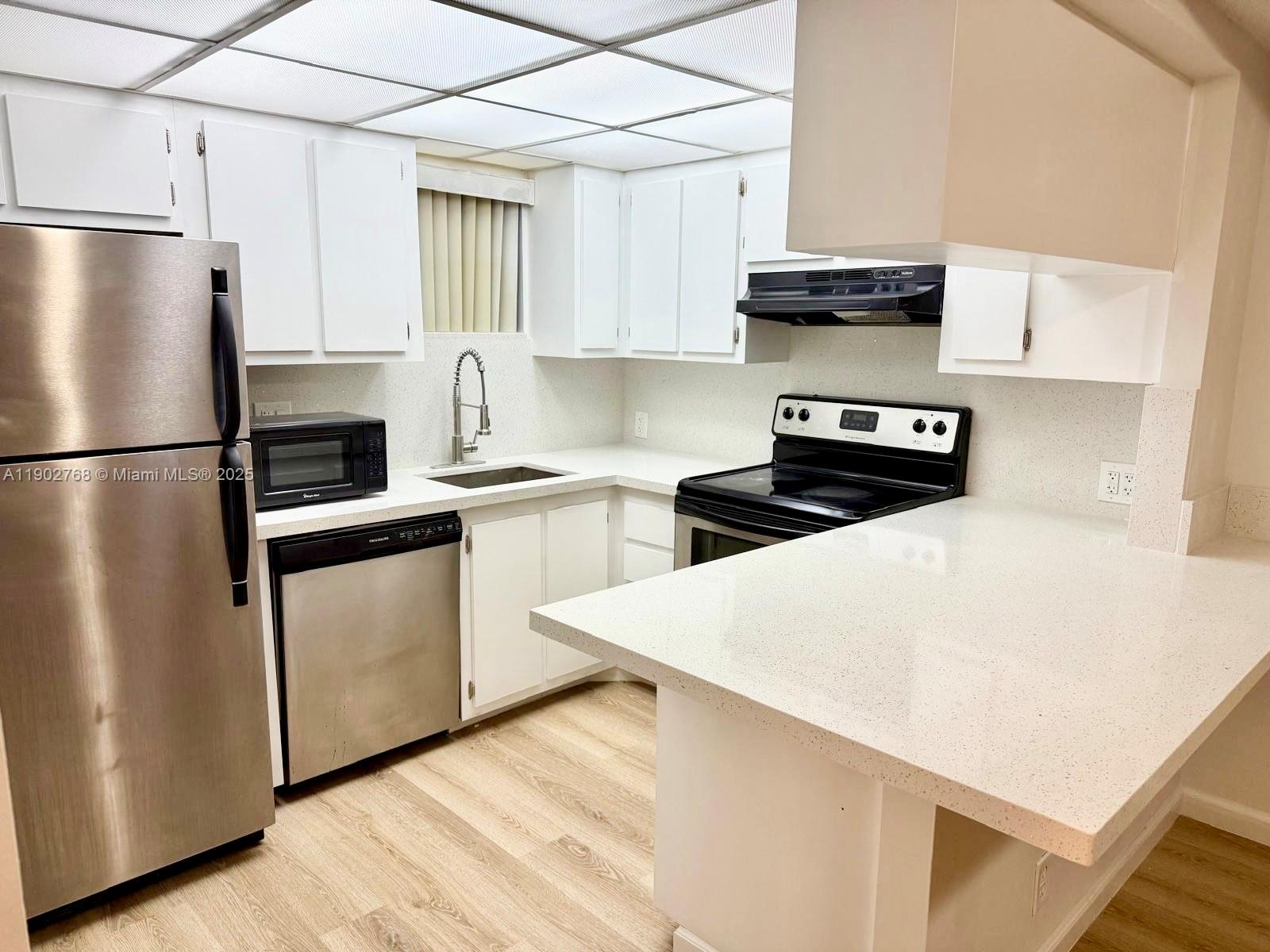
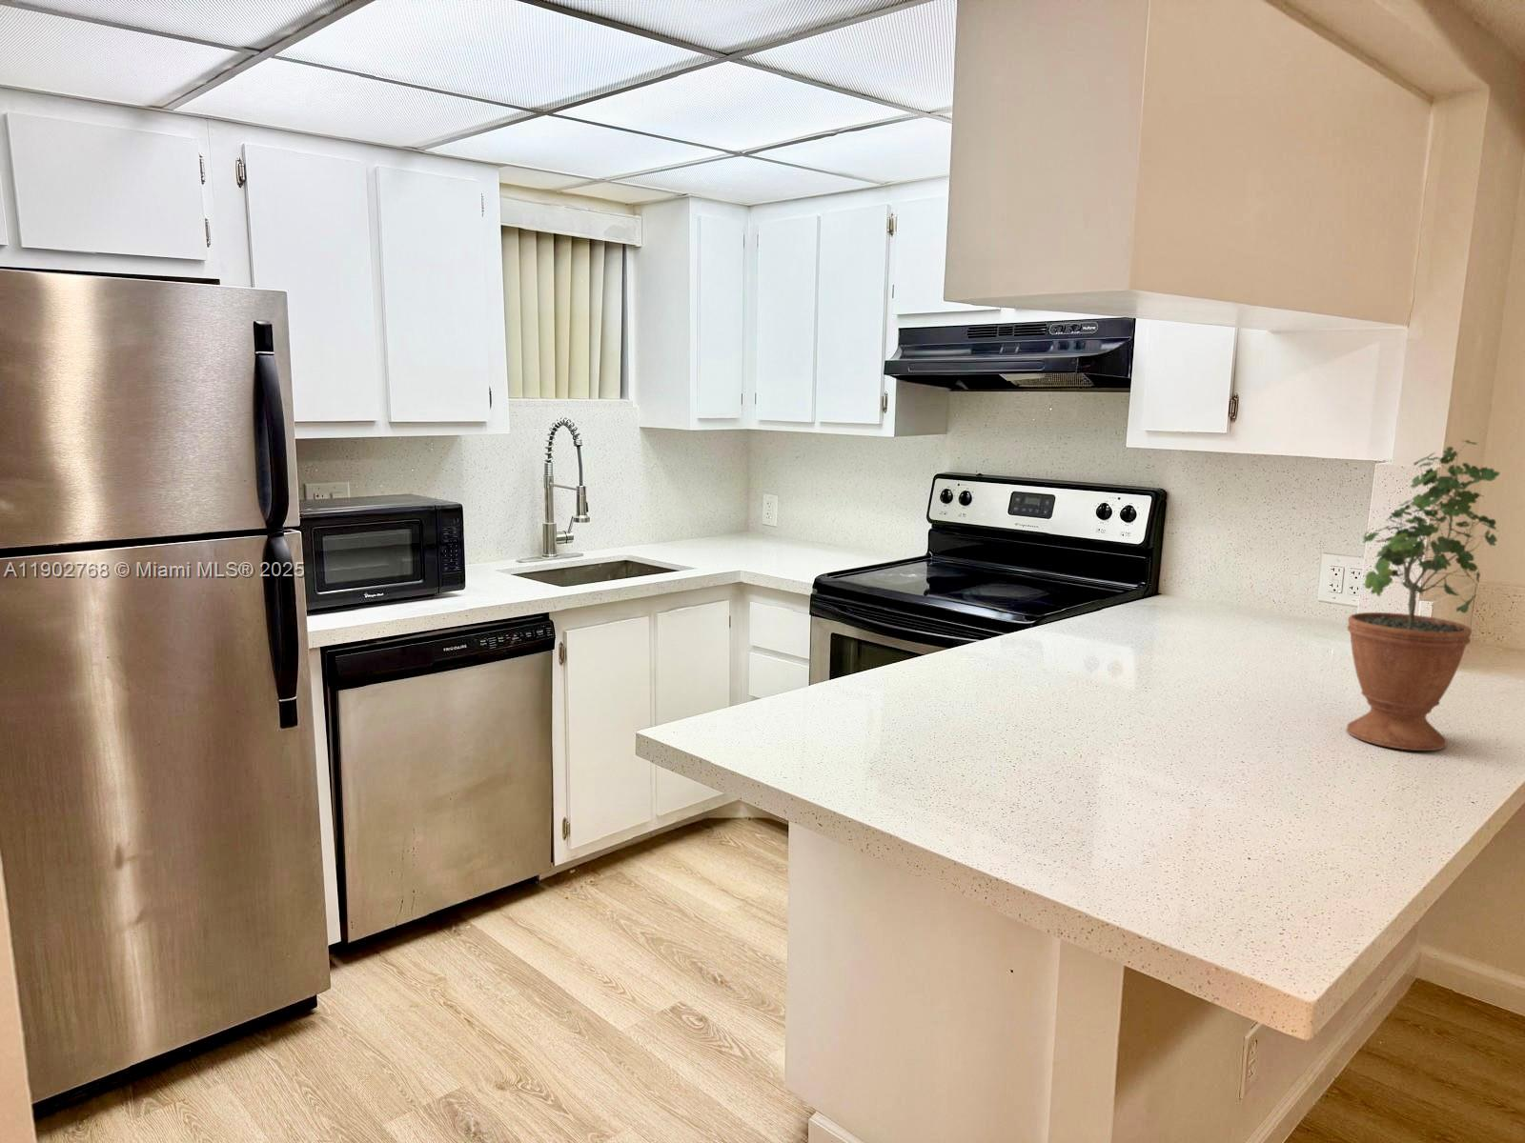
+ potted plant (1427, 590)
